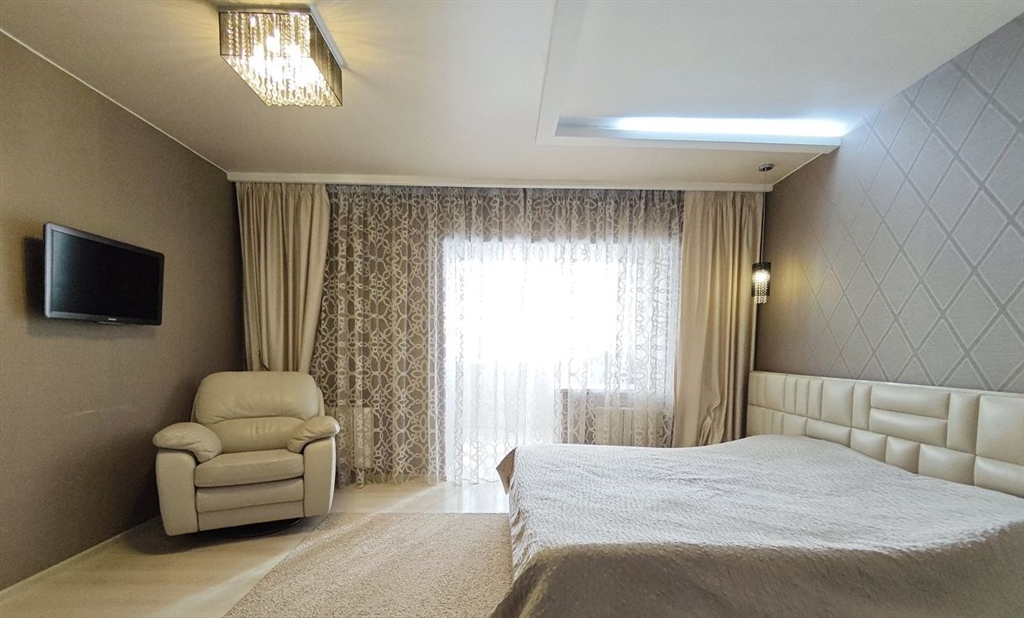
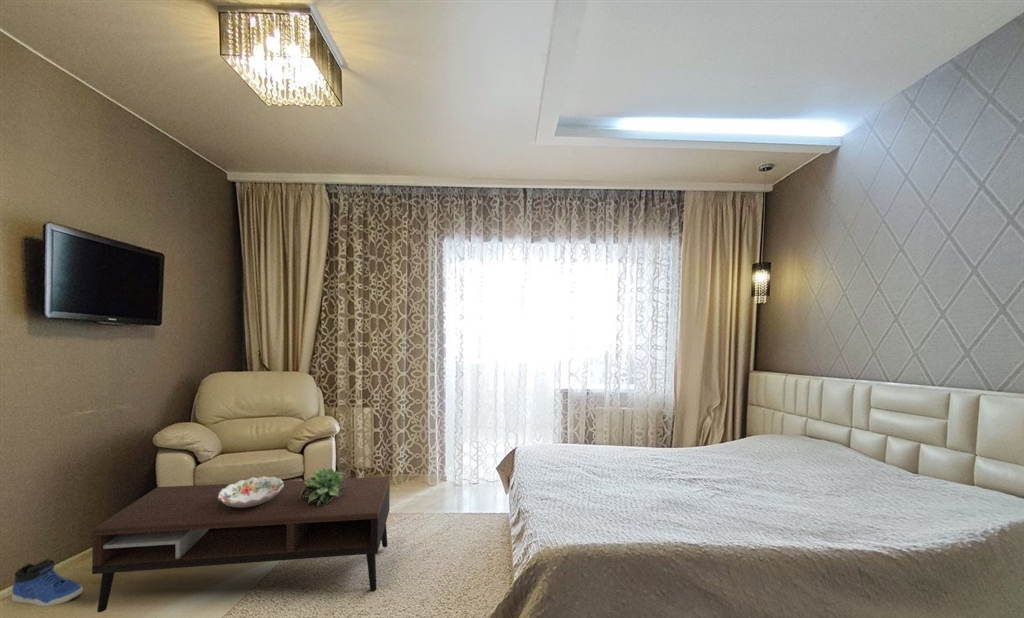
+ decorative bowl (251, 493)
+ coffee table (261, 537)
+ succulent plant (324, 481)
+ sneaker (47, 580)
